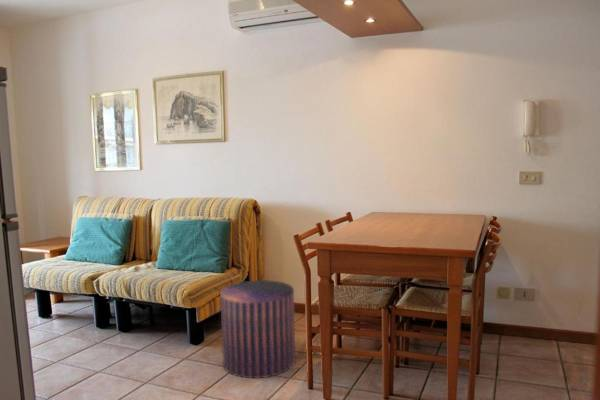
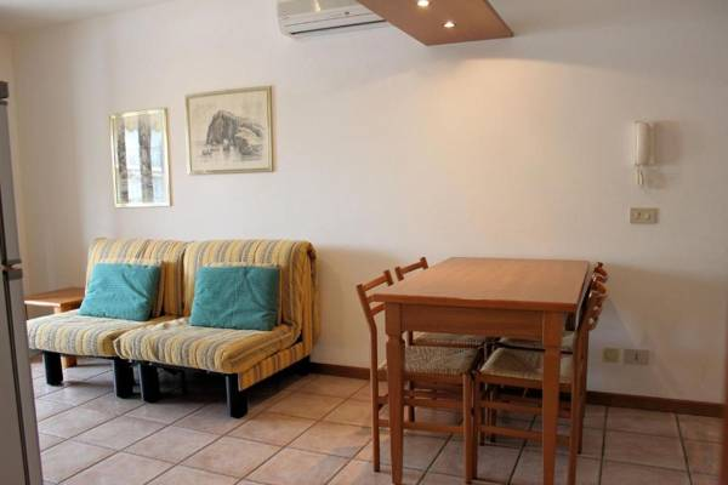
- stool (258, 326)
